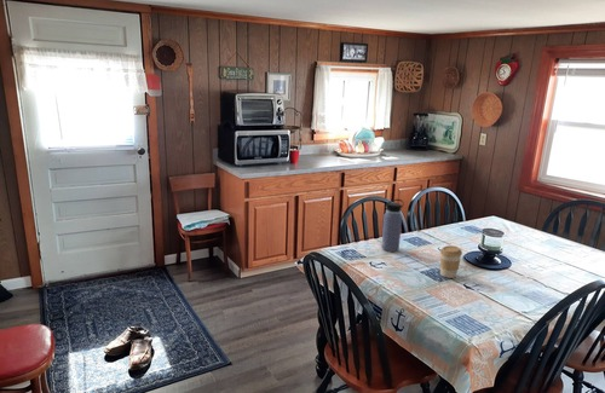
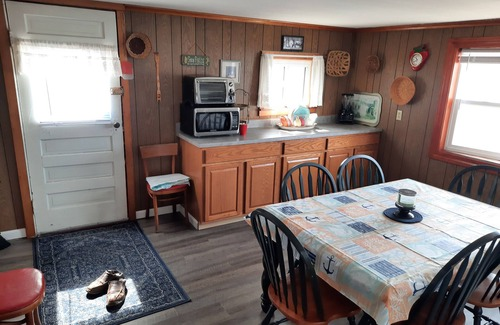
- coffee cup (449, 261)
- water bottle (392, 222)
